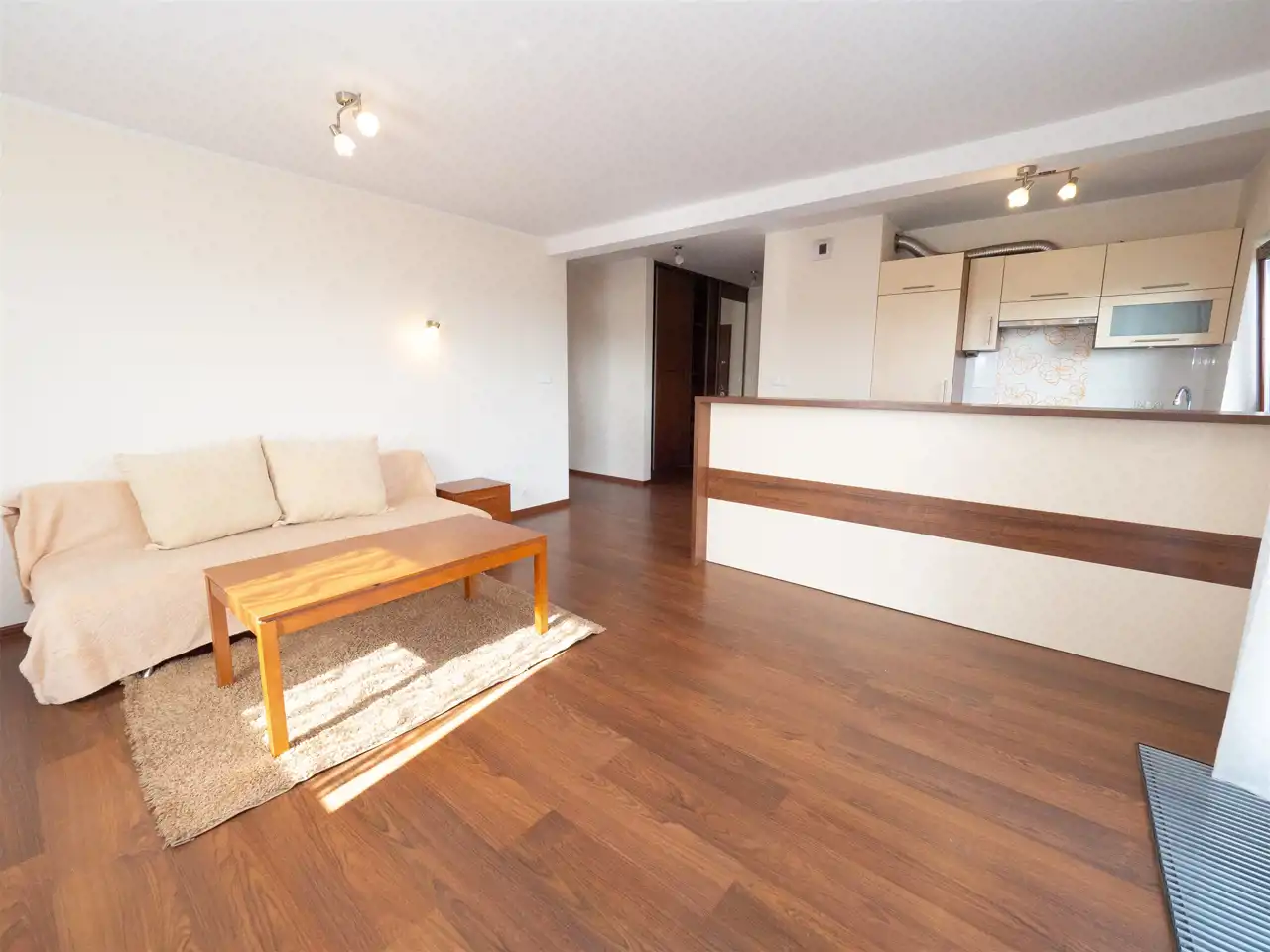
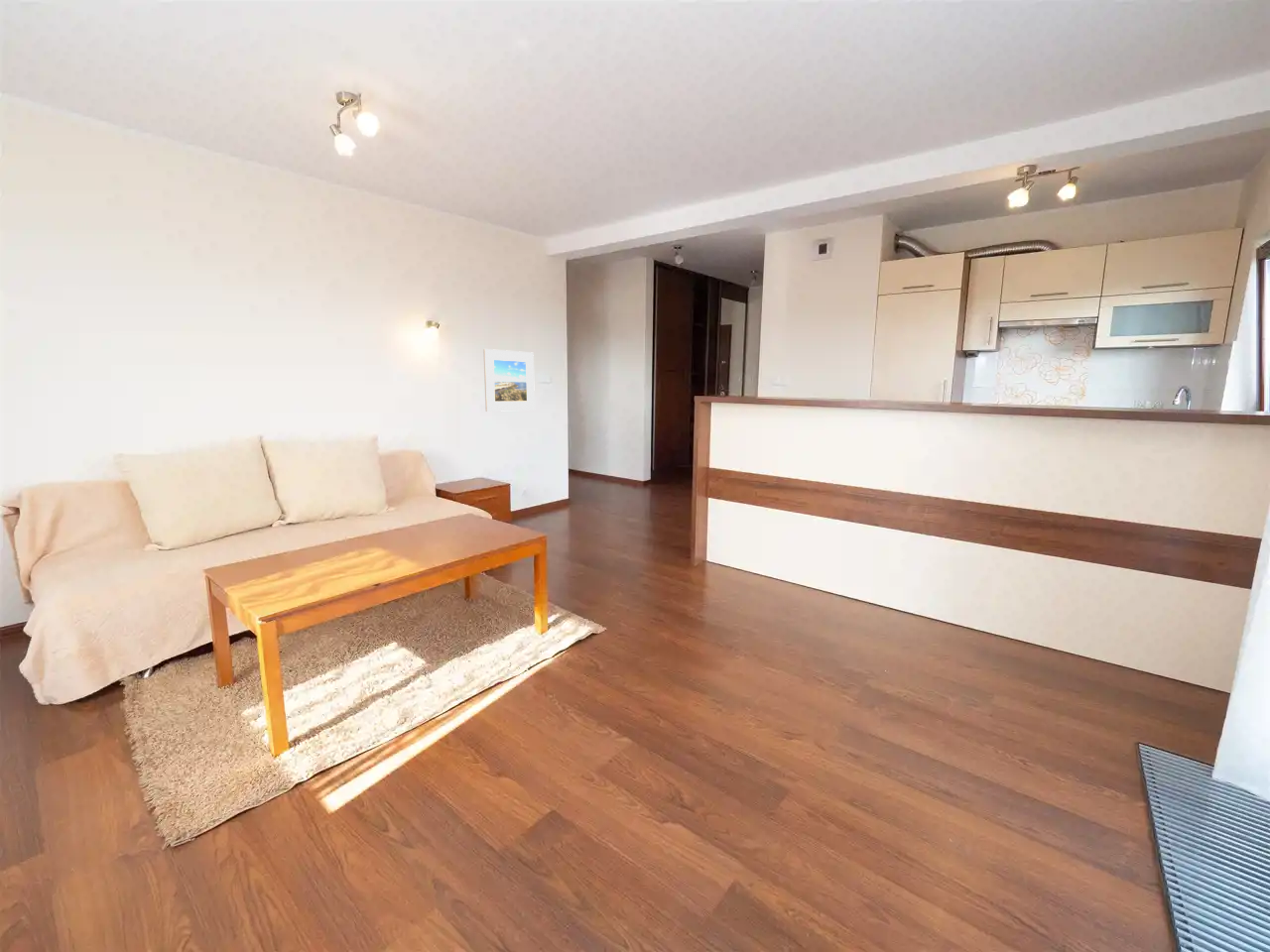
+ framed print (510, 381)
